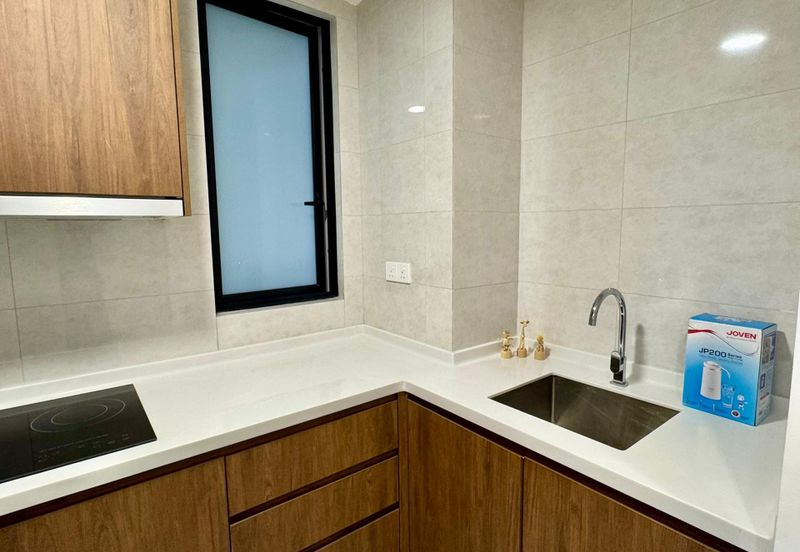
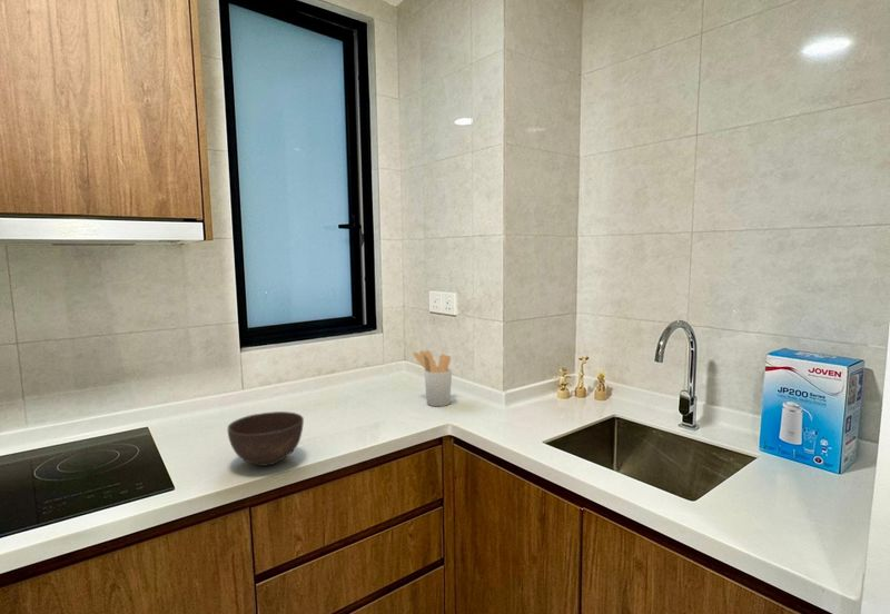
+ bowl (267, 440)
+ utensil holder (433, 376)
